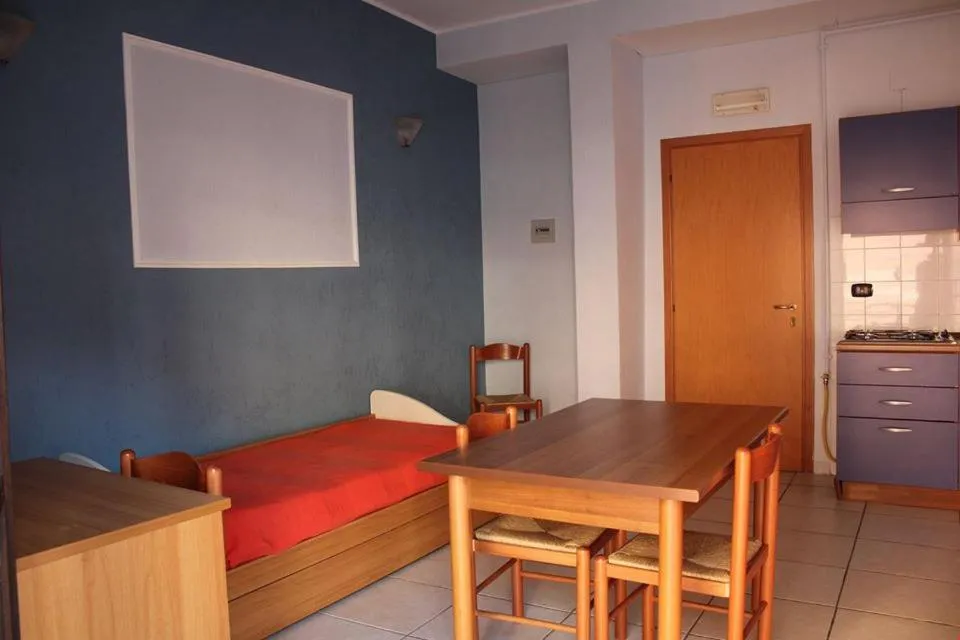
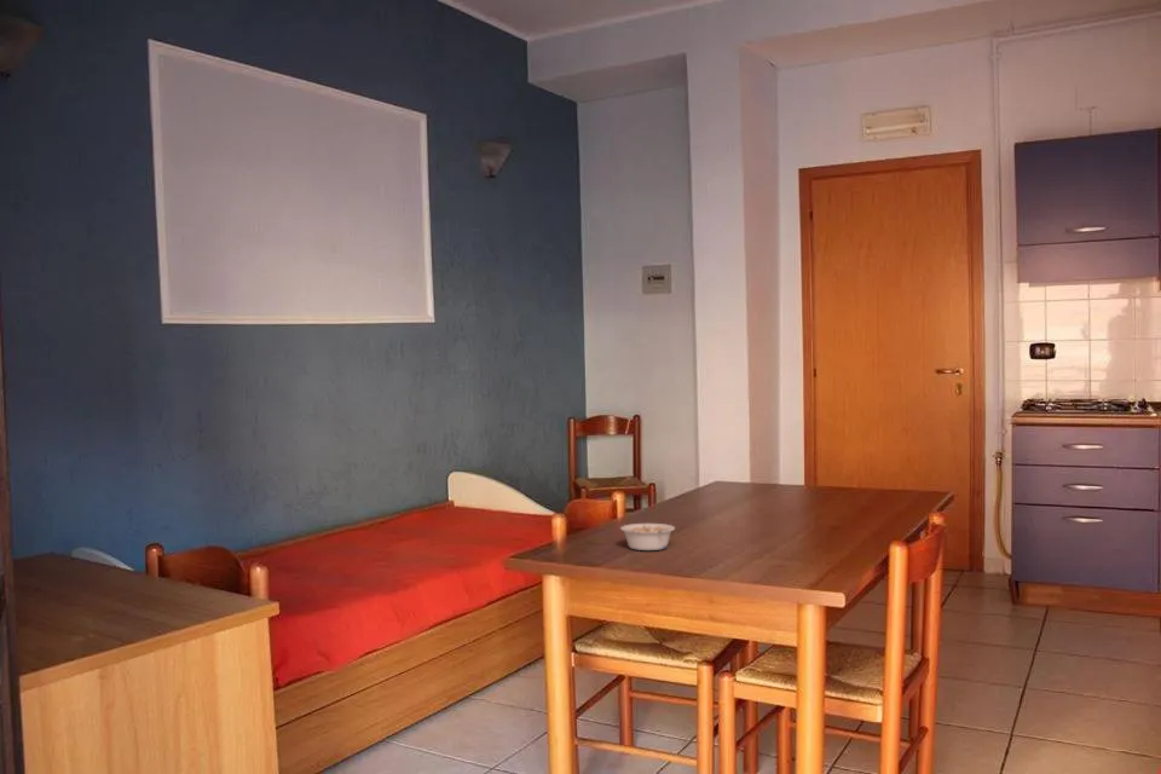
+ legume (649, 535)
